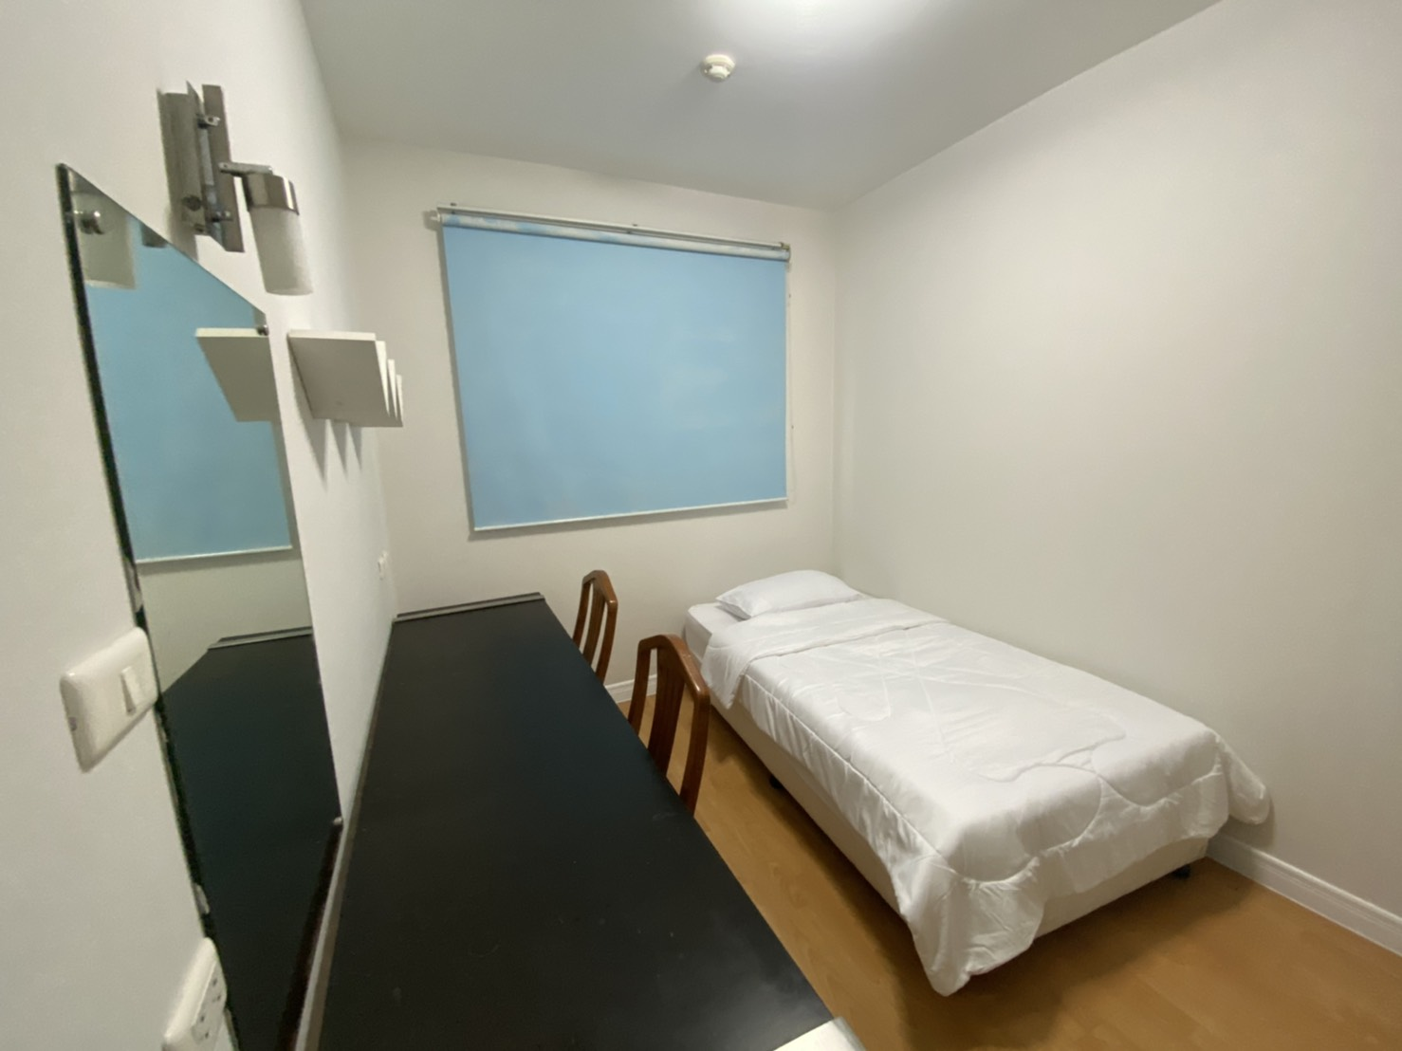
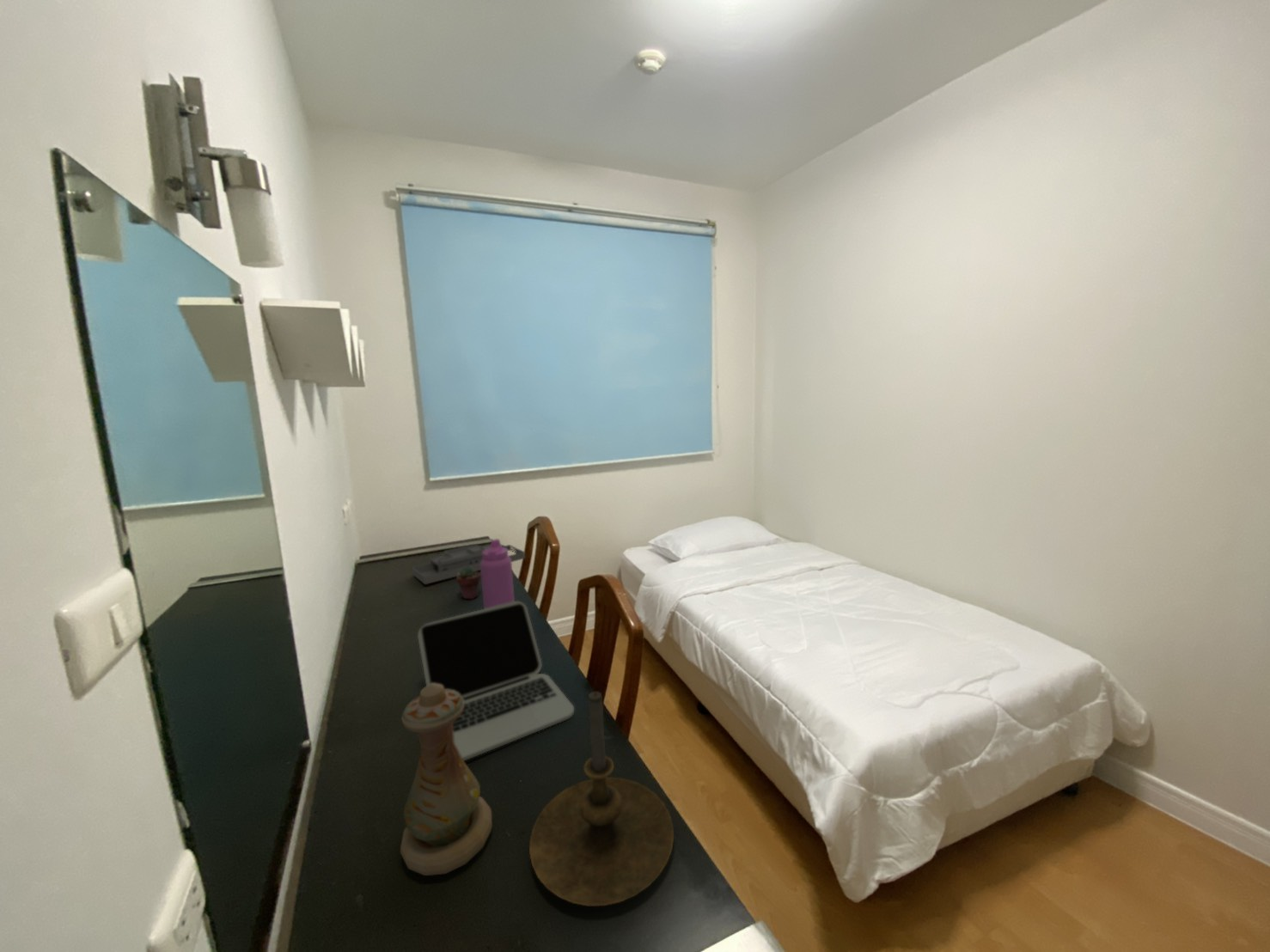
+ desk organizer (470, 557)
+ candle holder (599, 768)
+ water bottle (498, 590)
+ potted succulent (468, 581)
+ vase (440, 764)
+ laptop (493, 668)
